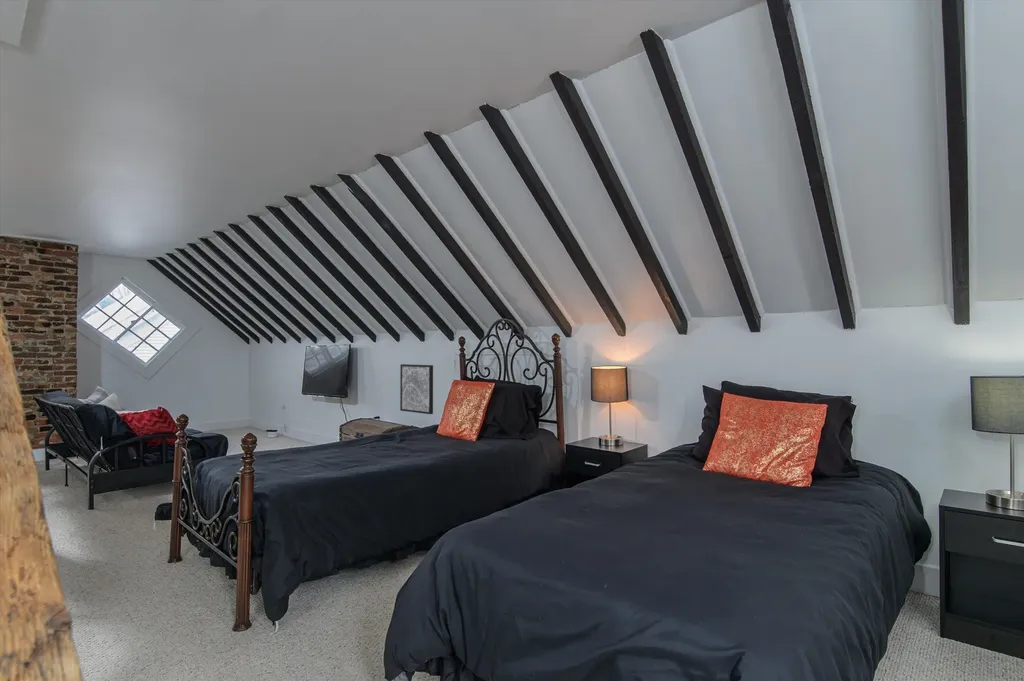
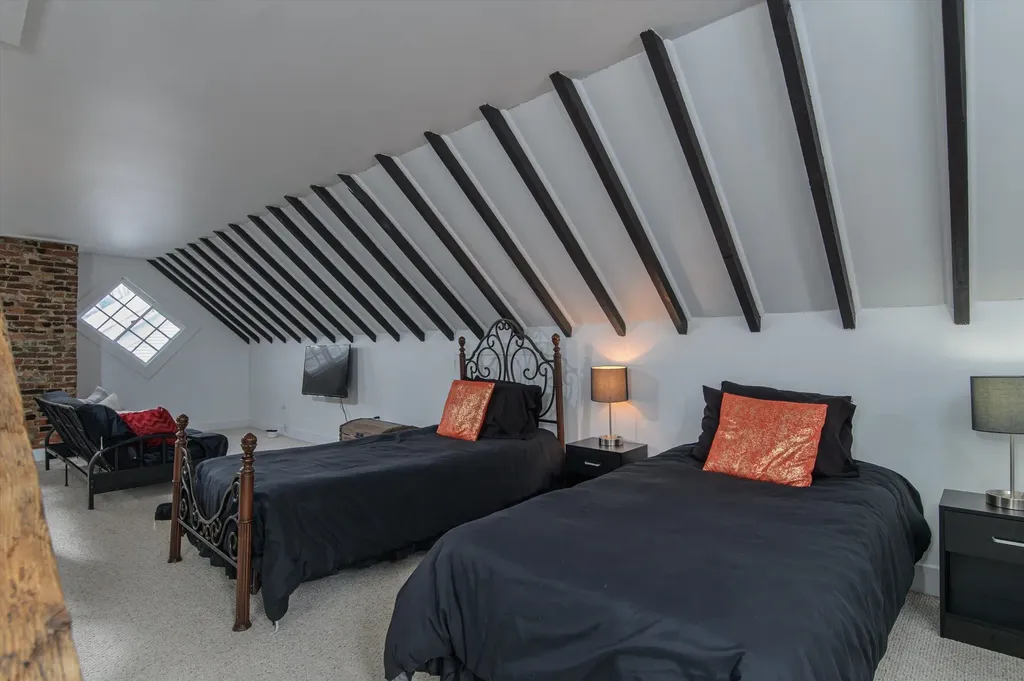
- wall art (416, 388)
